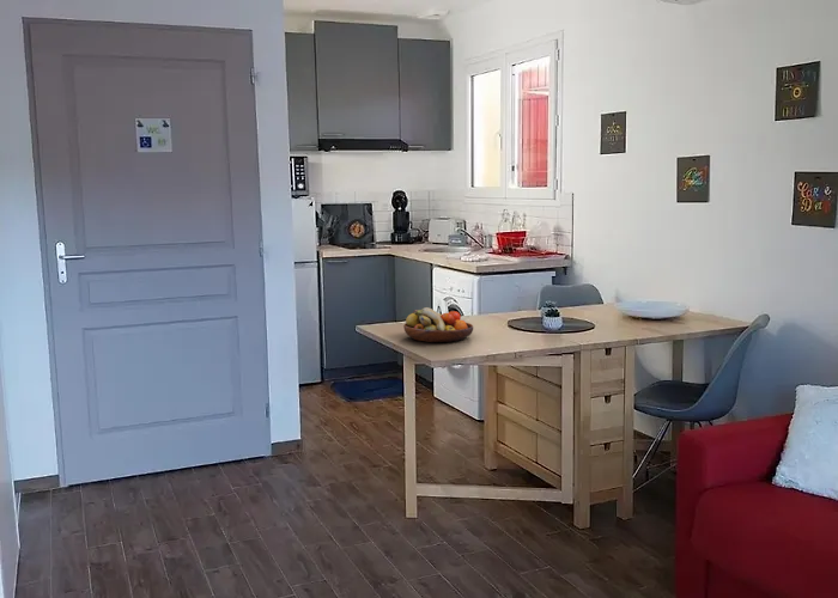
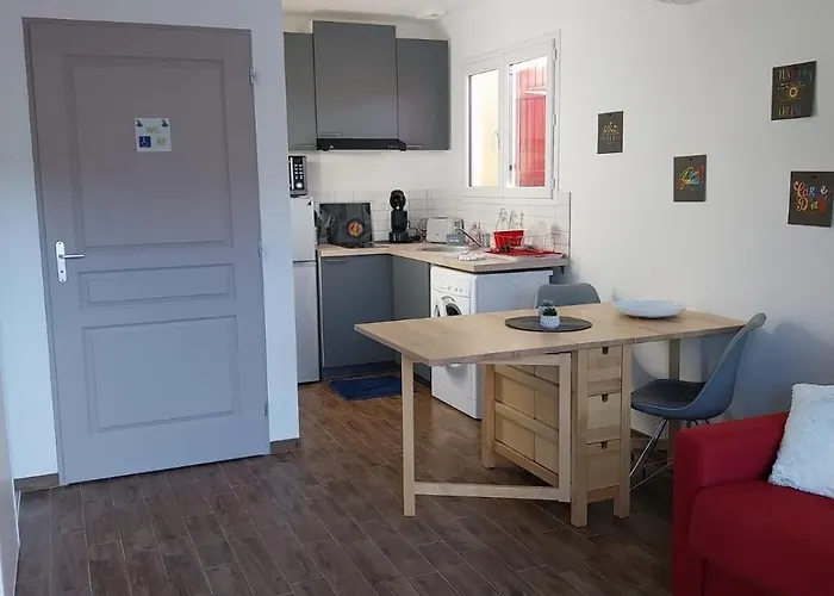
- fruit bowl (438, 322)
